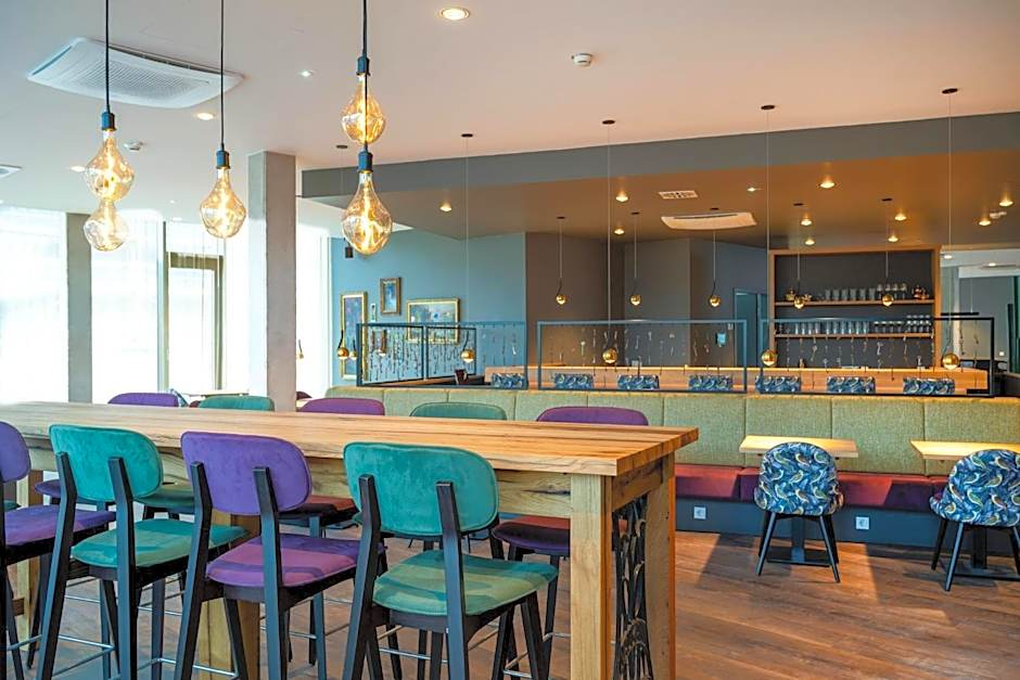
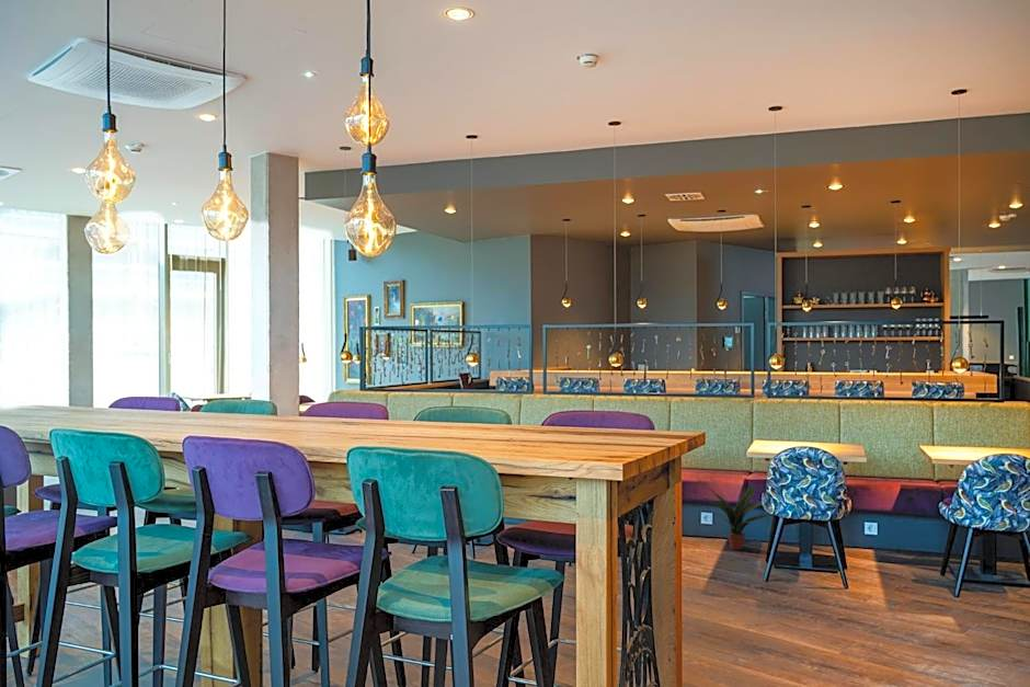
+ potted plant (732, 514)
